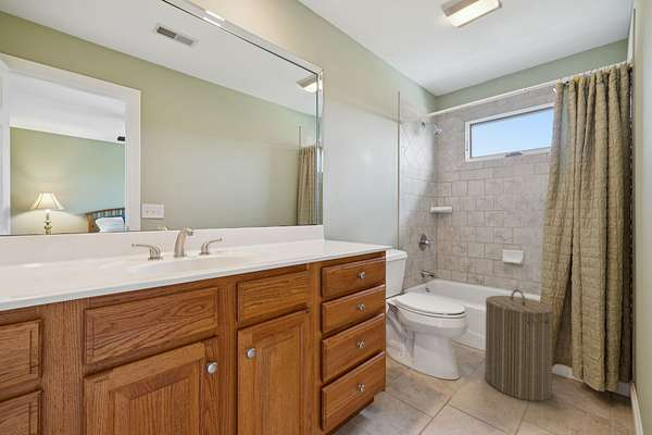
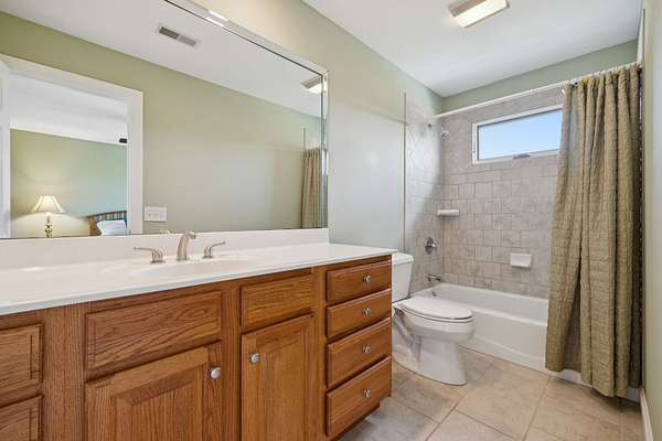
- laundry hamper (517, 337)
